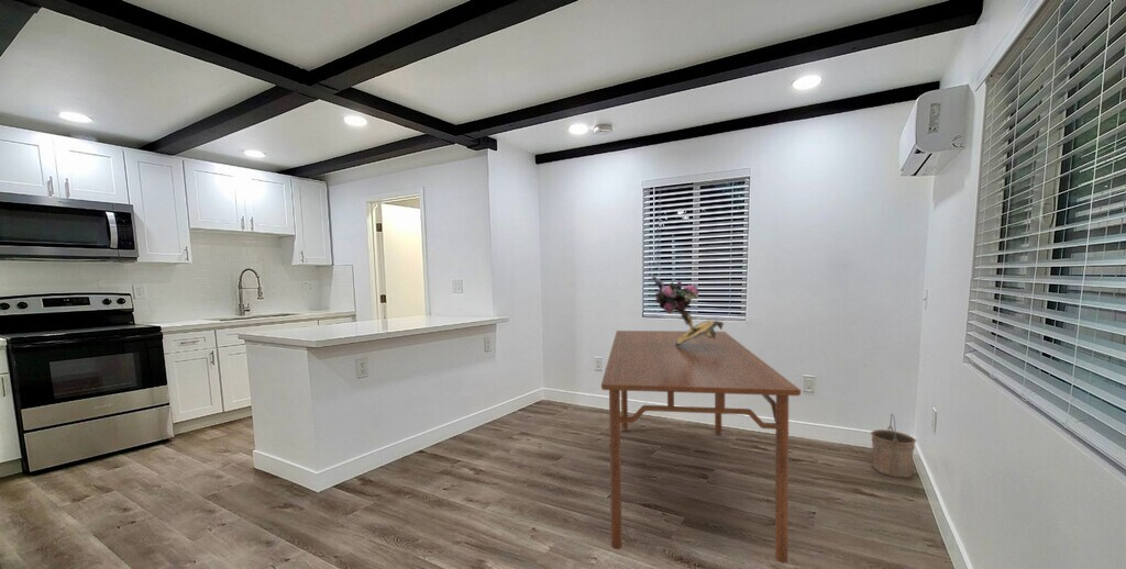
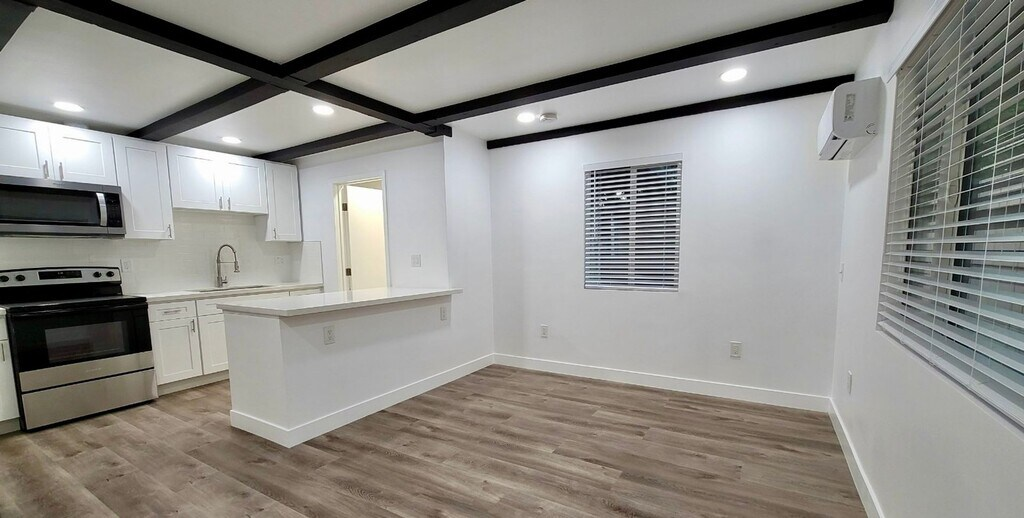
- dining table (680, 411)
- bucket (893, 443)
- bouquet (686, 311)
